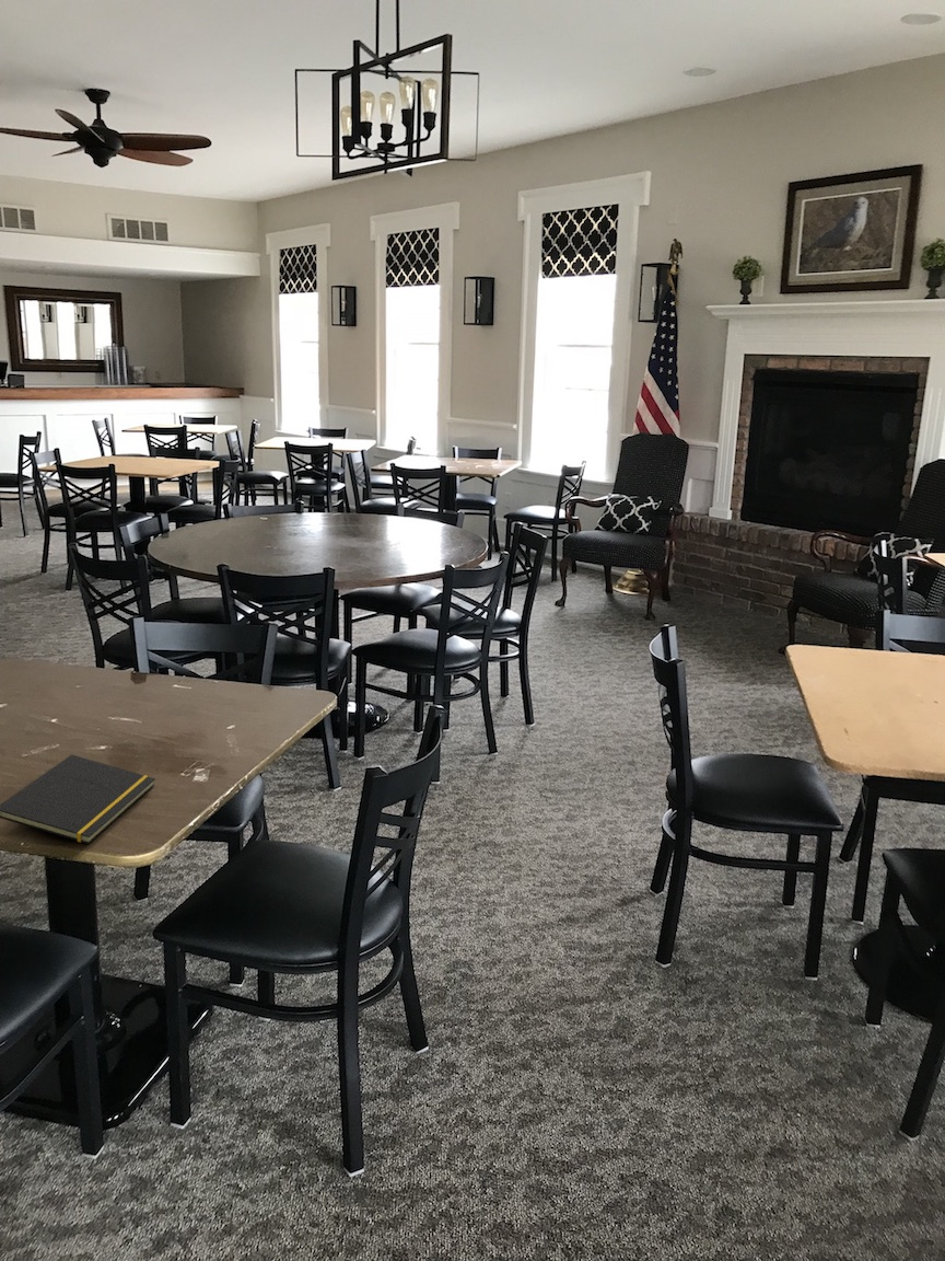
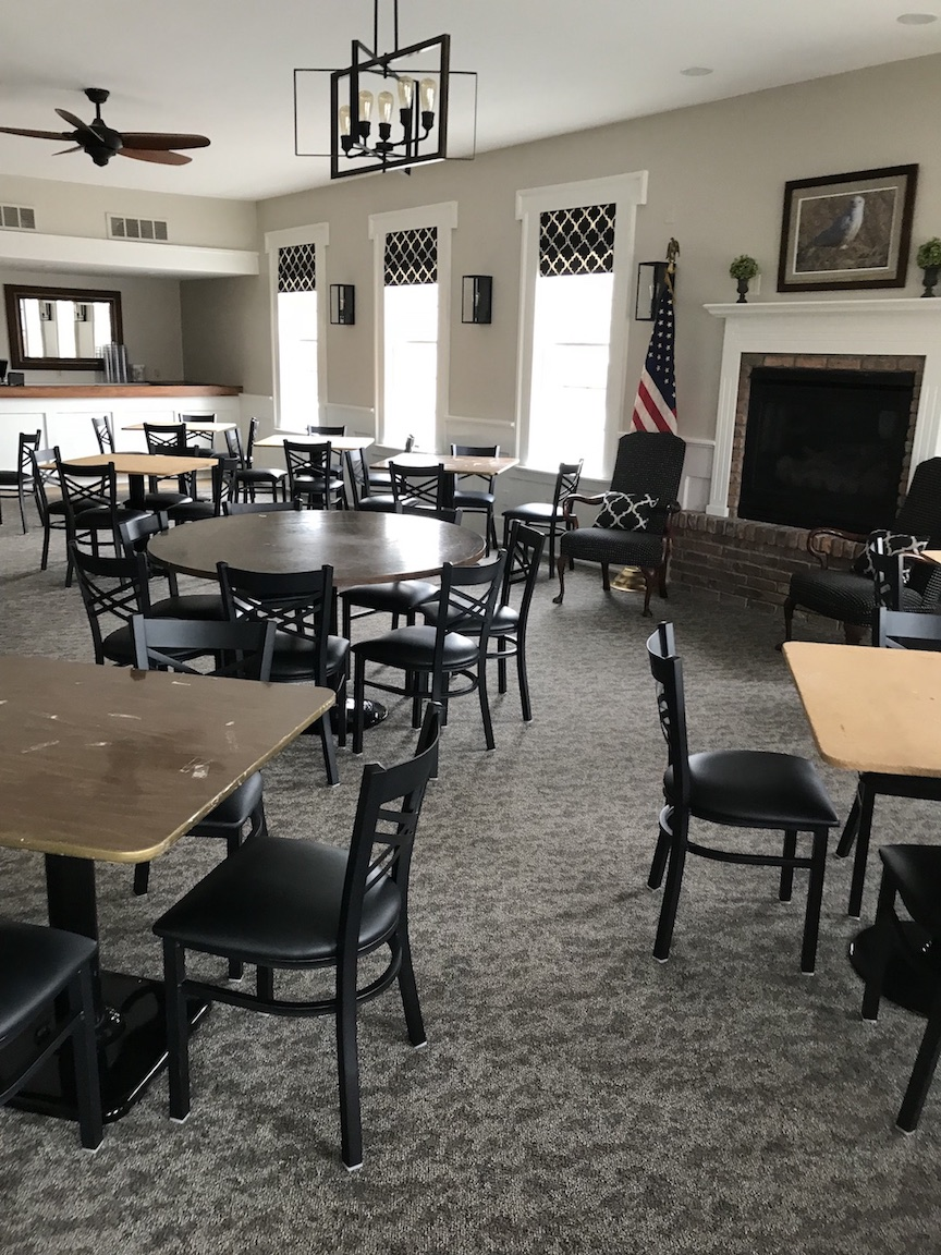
- notepad (79, 796)
